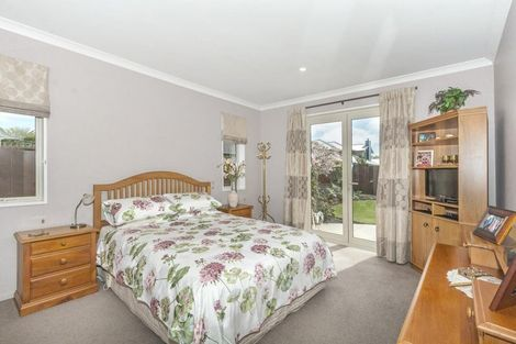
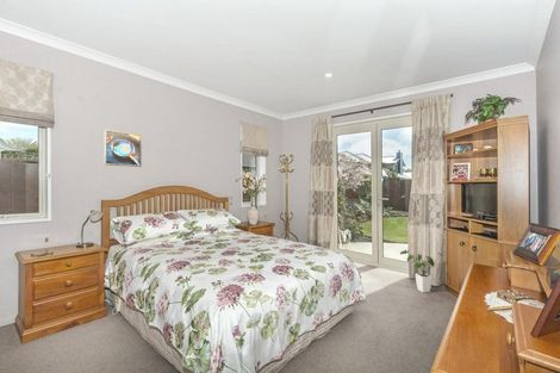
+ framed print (123, 149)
+ house plant (422, 269)
